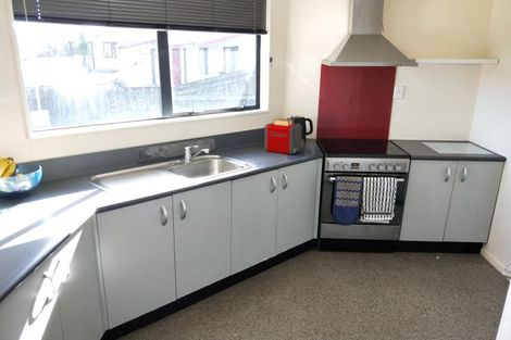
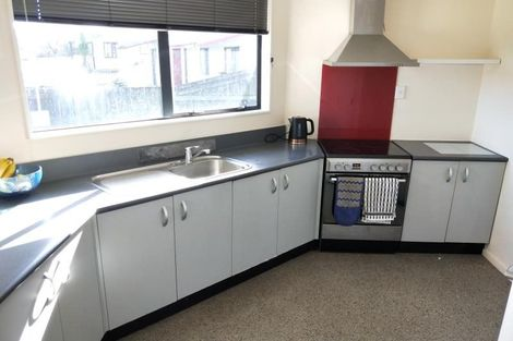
- toaster (282, 135)
